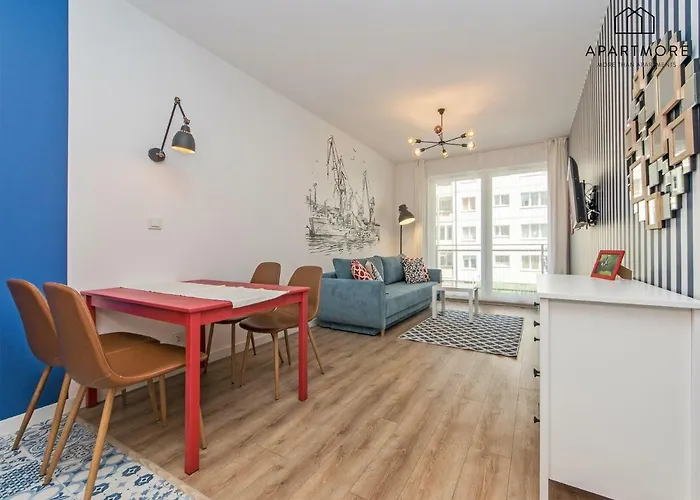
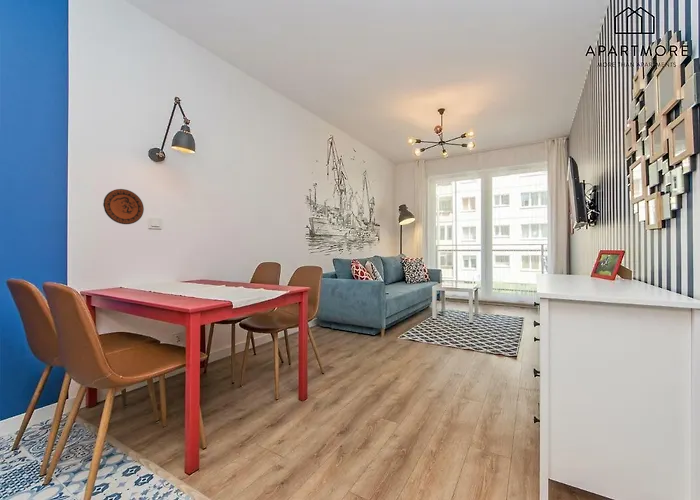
+ decorative plate (124, 206)
